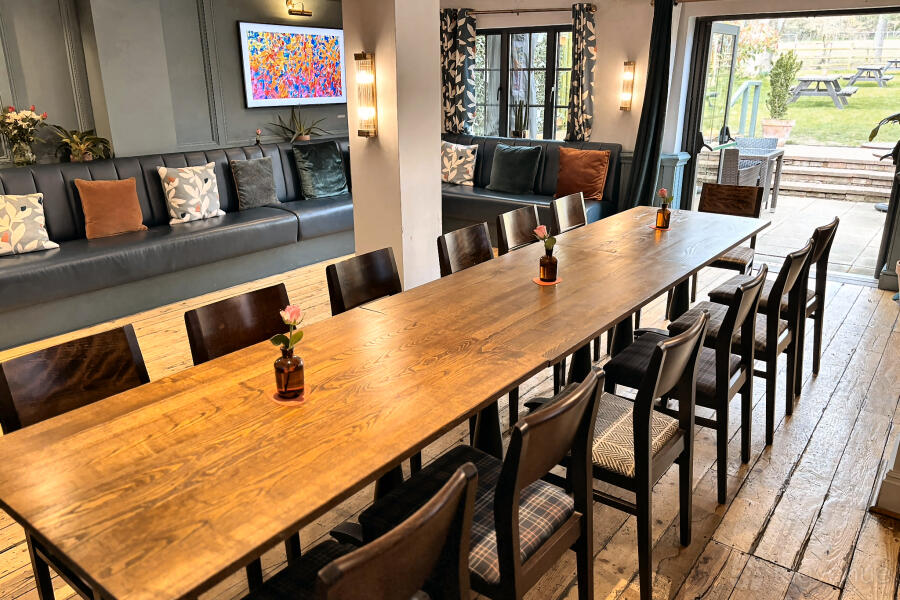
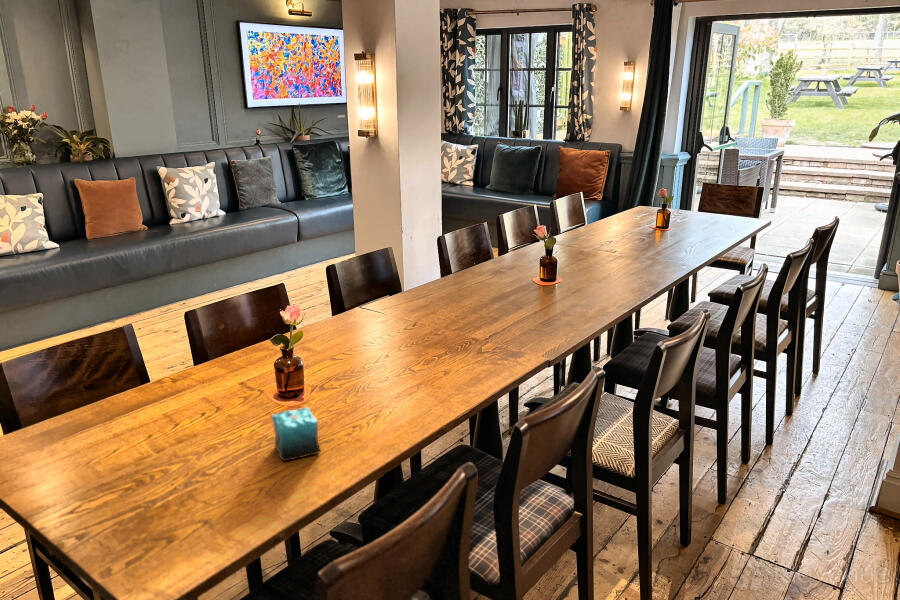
+ candle (295, 426)
